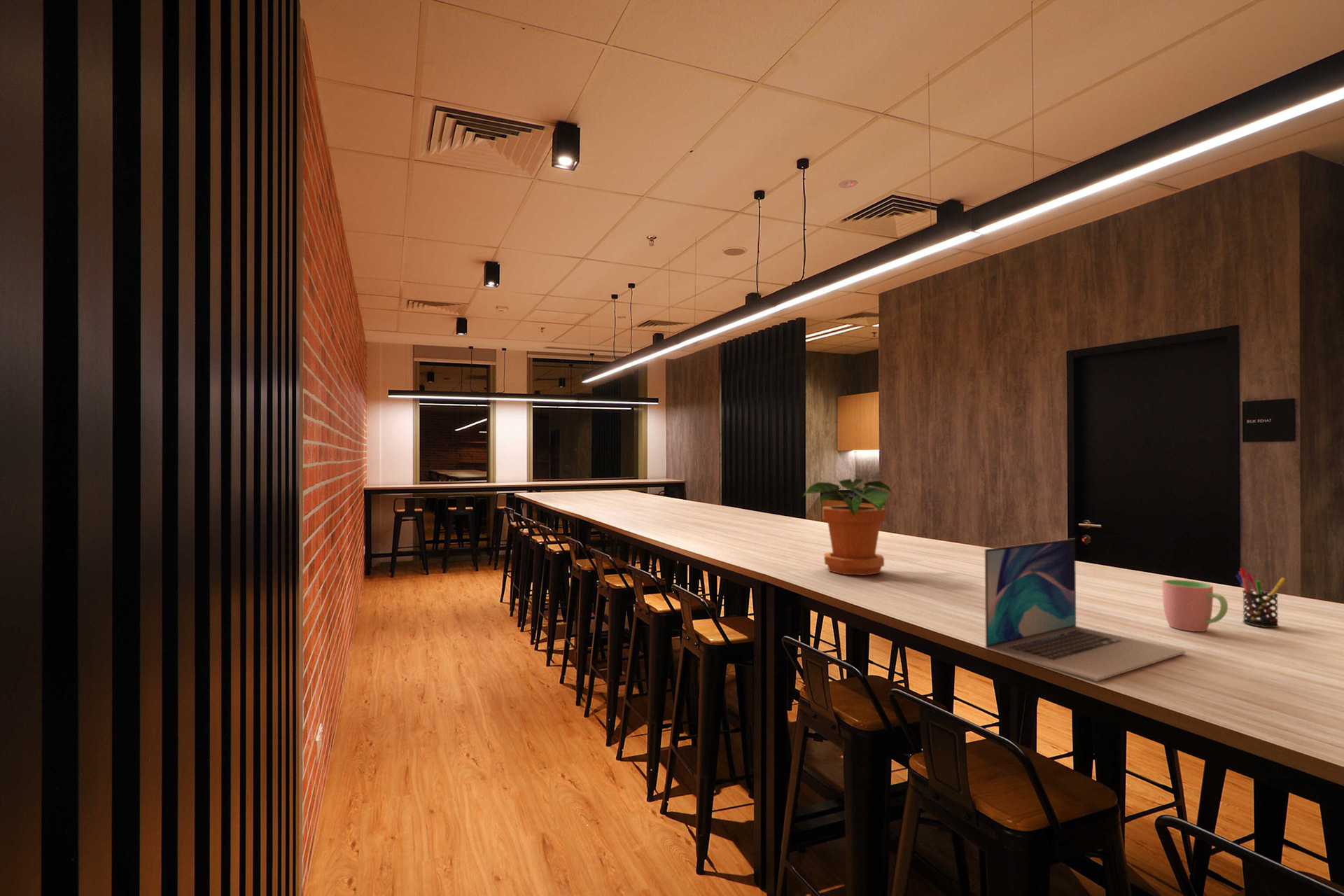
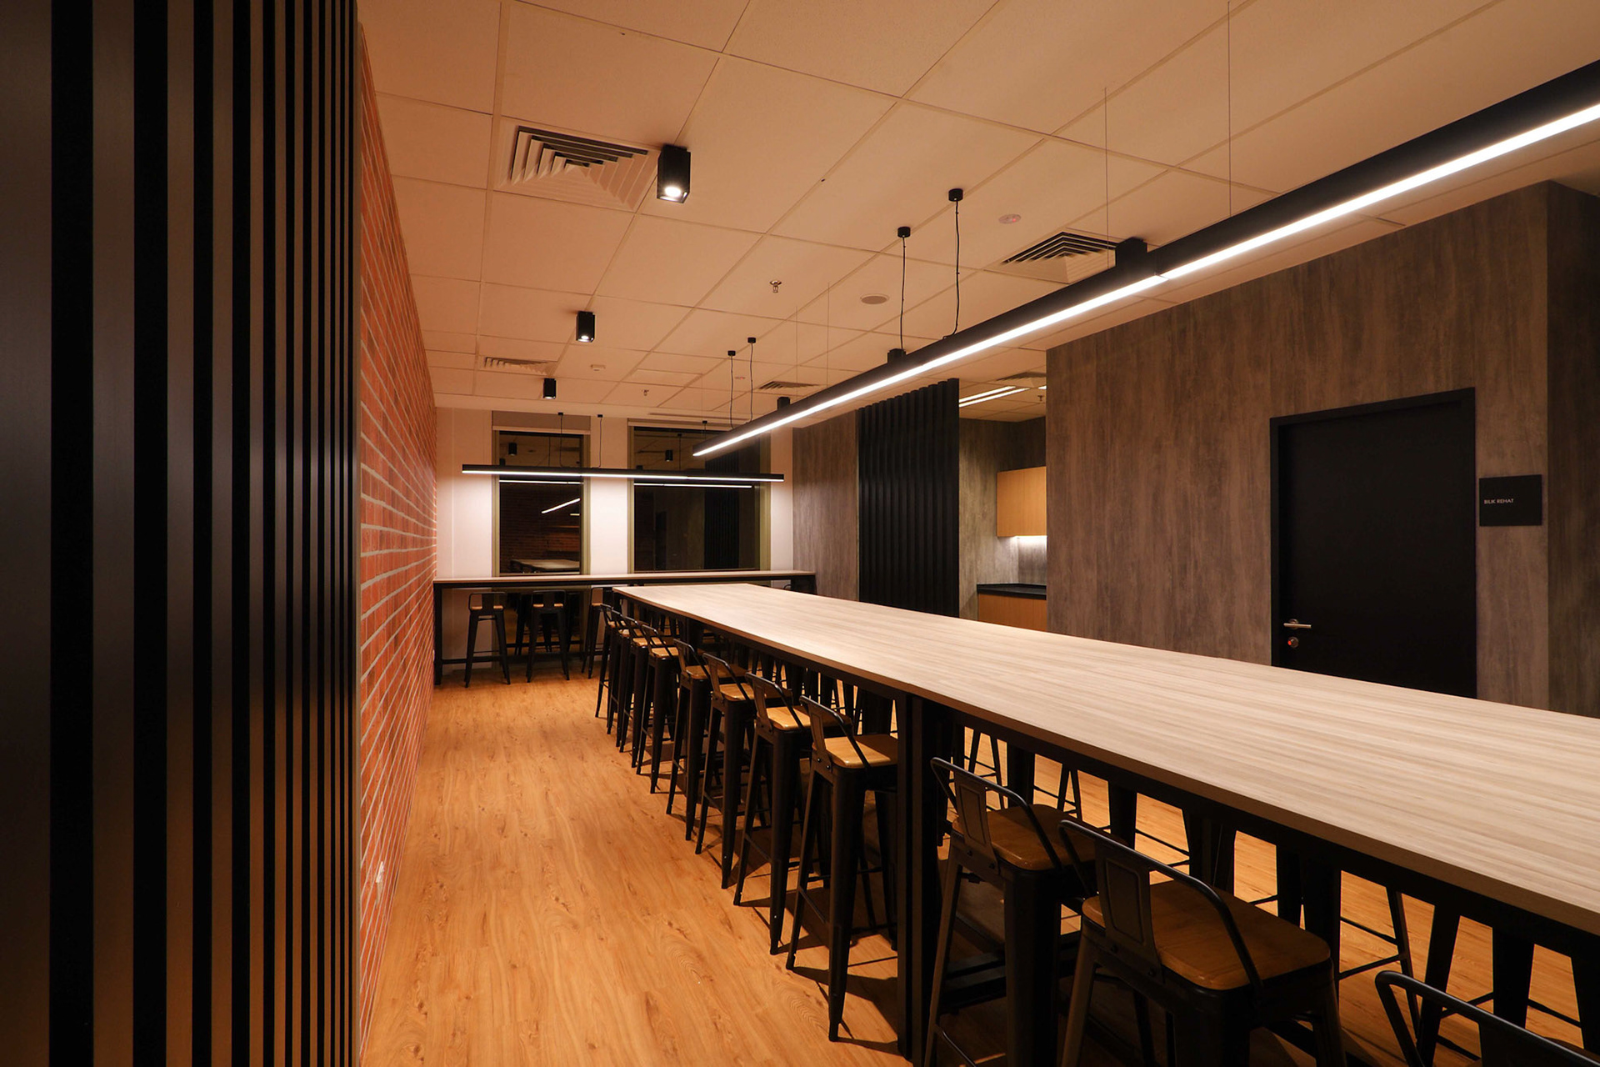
- potted plant (852, 526)
- cup (1195, 607)
- laptop (1075, 600)
- pen holder (1258, 596)
